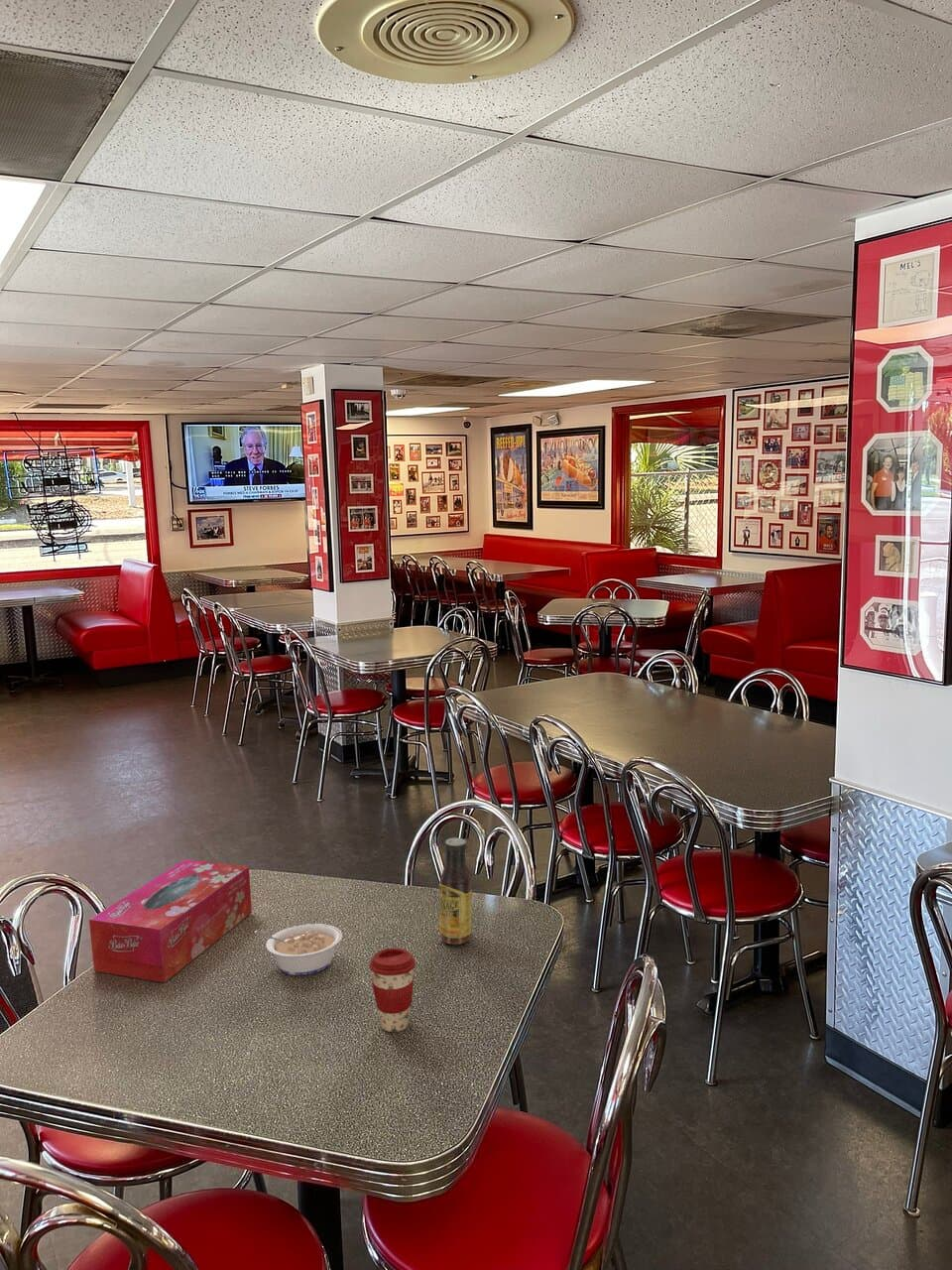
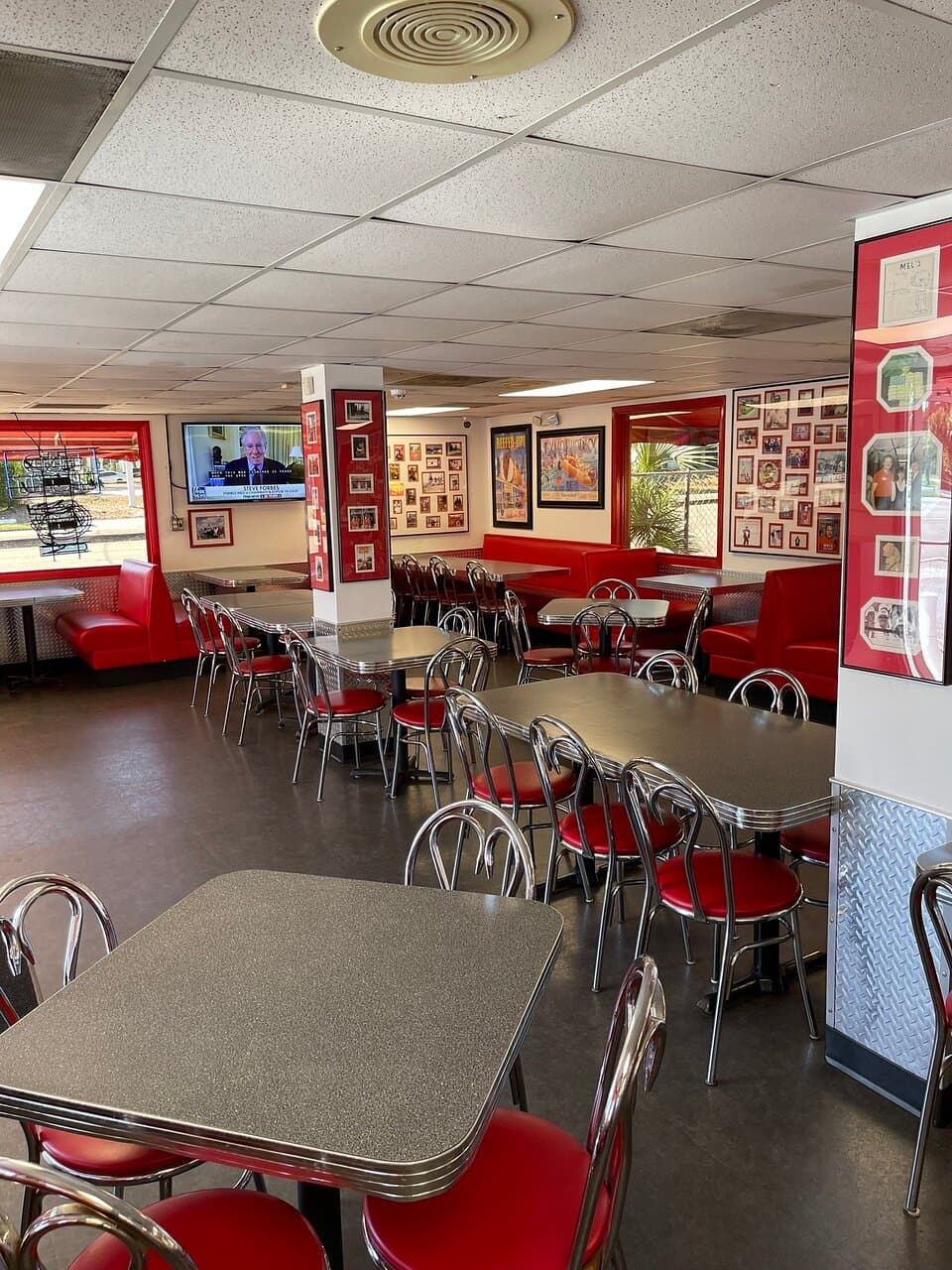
- tissue box (176, 915)
- legume (301, 950)
- sauce bottle (454, 890)
- coffee cup (393, 990)
